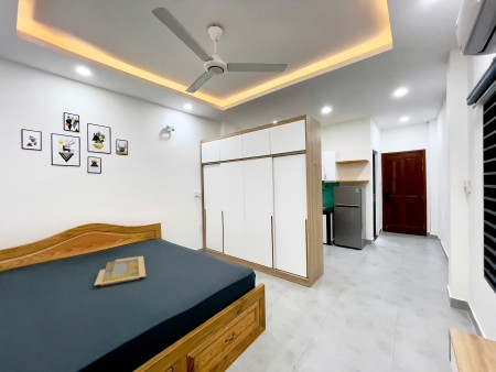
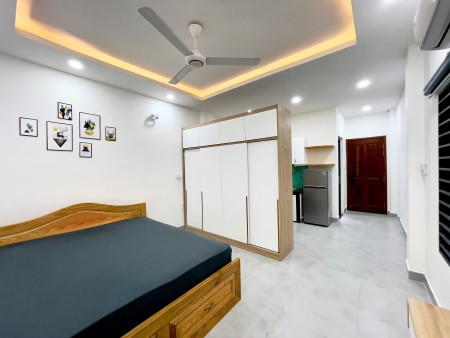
- serving tray (122, 269)
